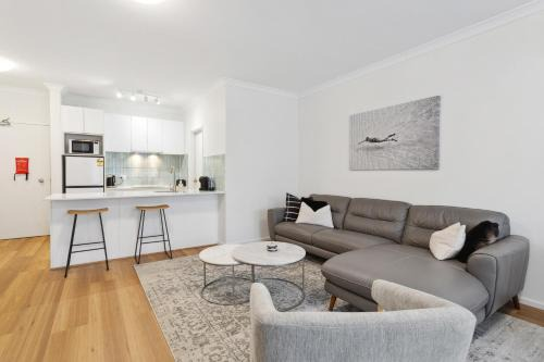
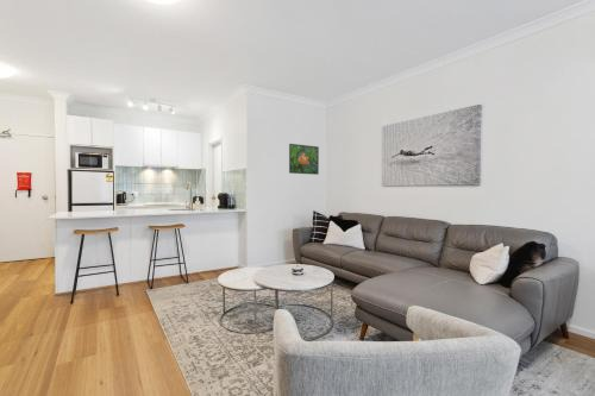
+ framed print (303, 159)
